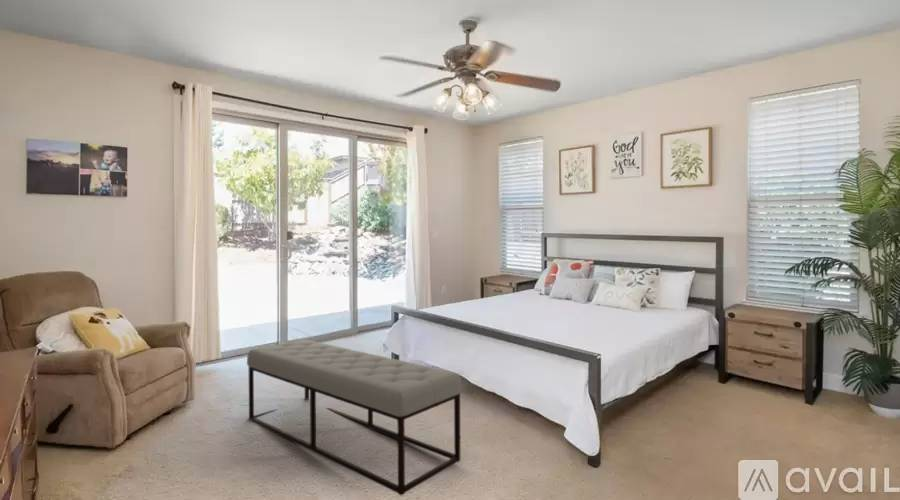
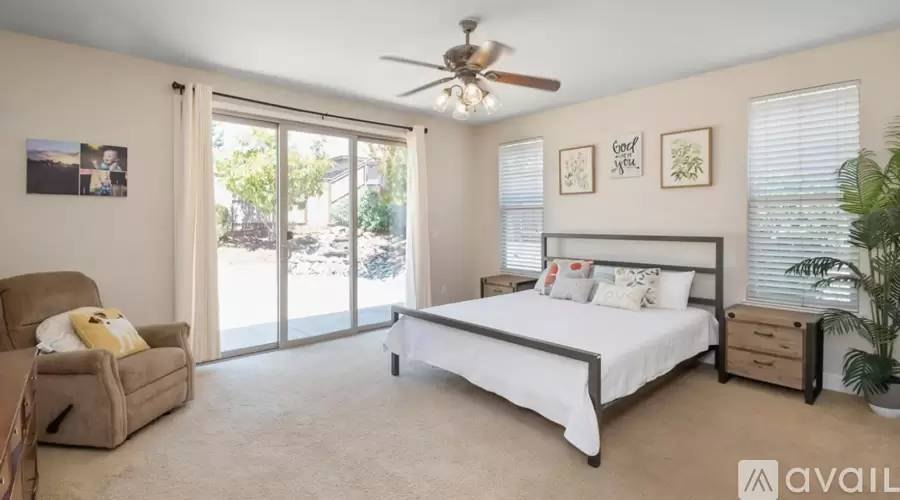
- bench (343, 398)
